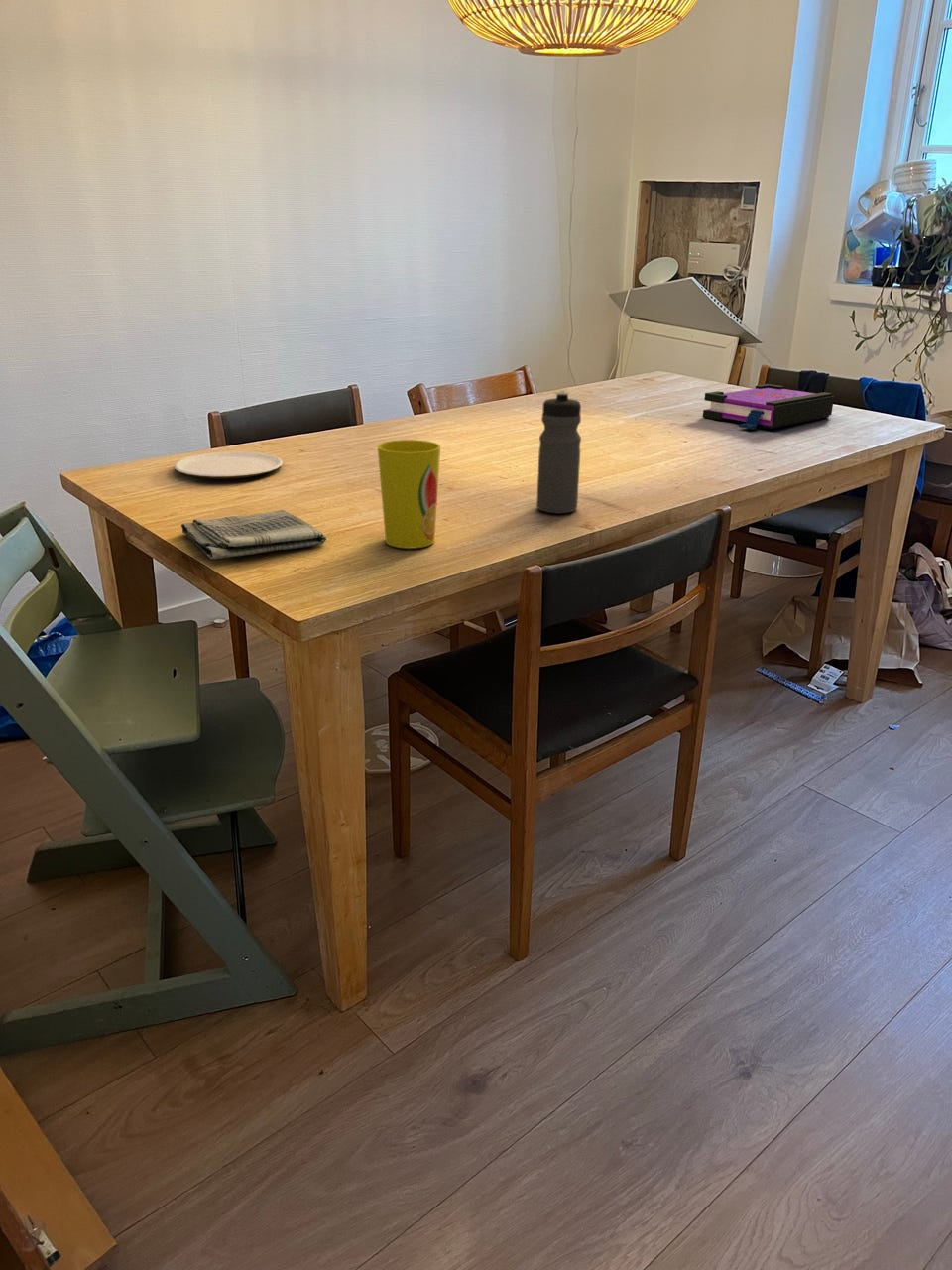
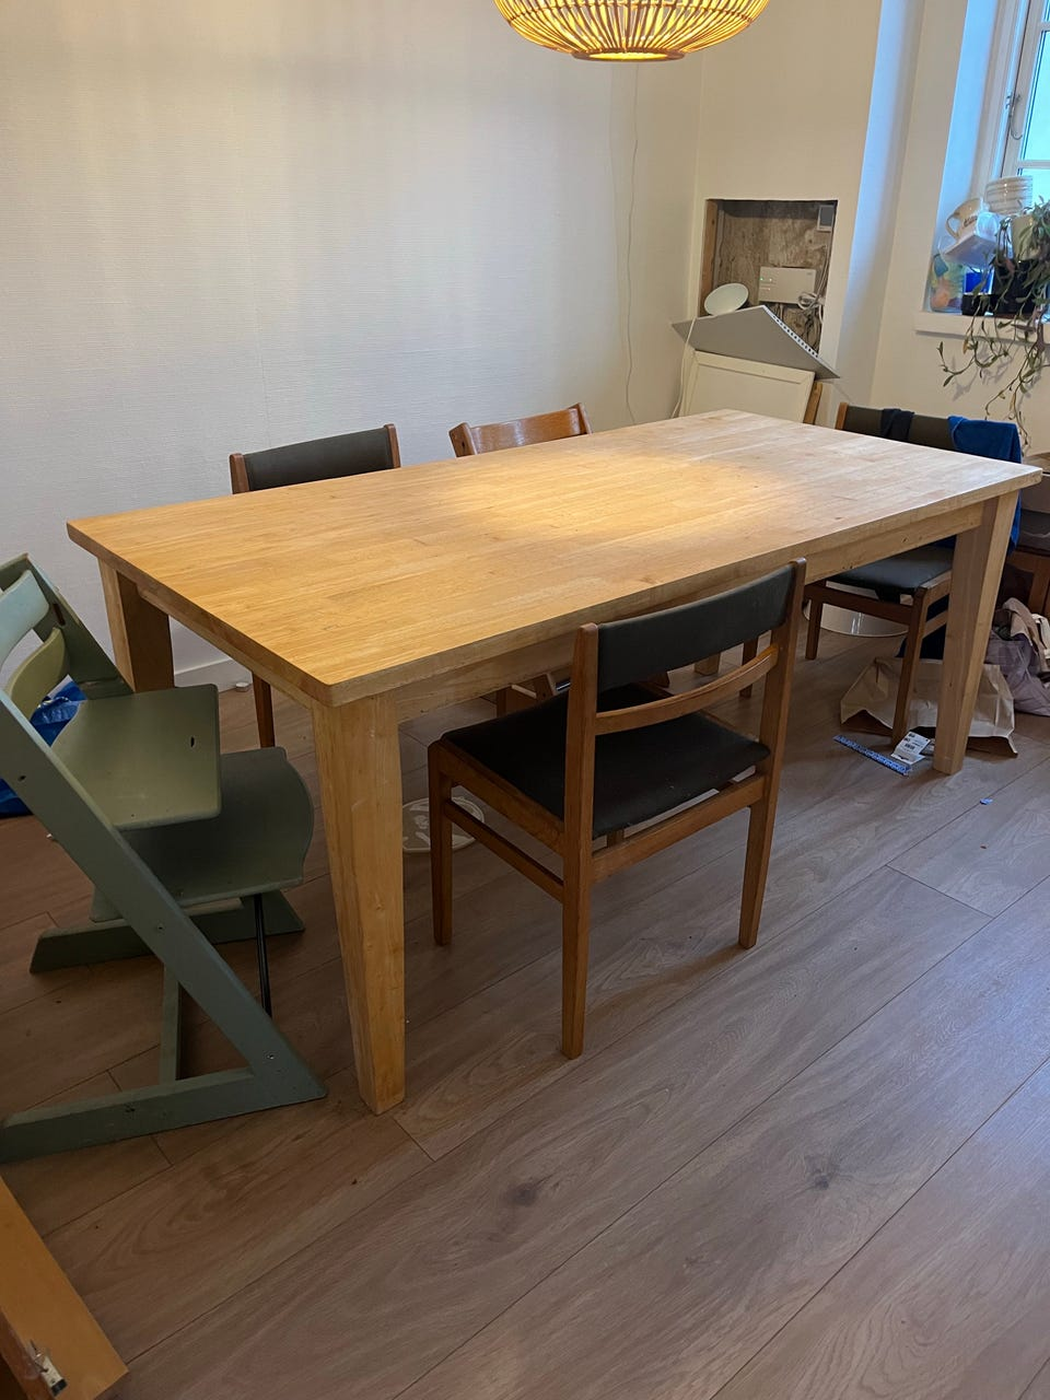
- plate (229, 465)
- board game (765, 406)
- cup (409, 494)
- dish towel (250, 530)
- water bottle (559, 450)
